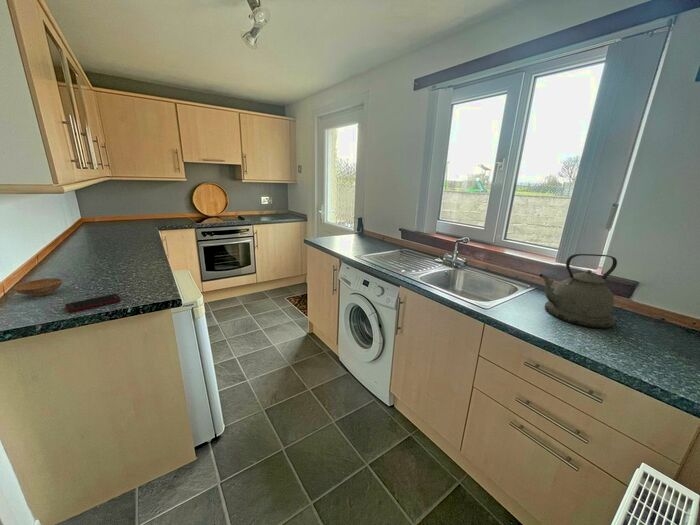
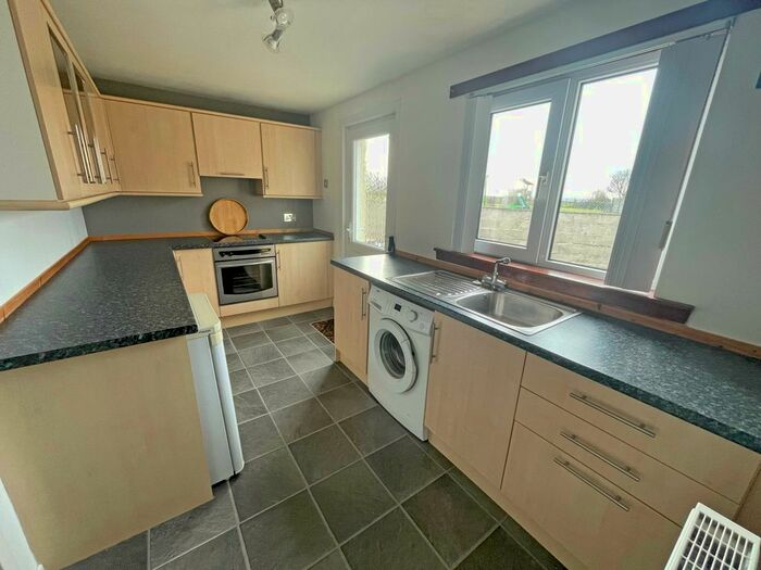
- kettle (582, 286)
- cell phone (94, 302)
- bowl (39, 288)
